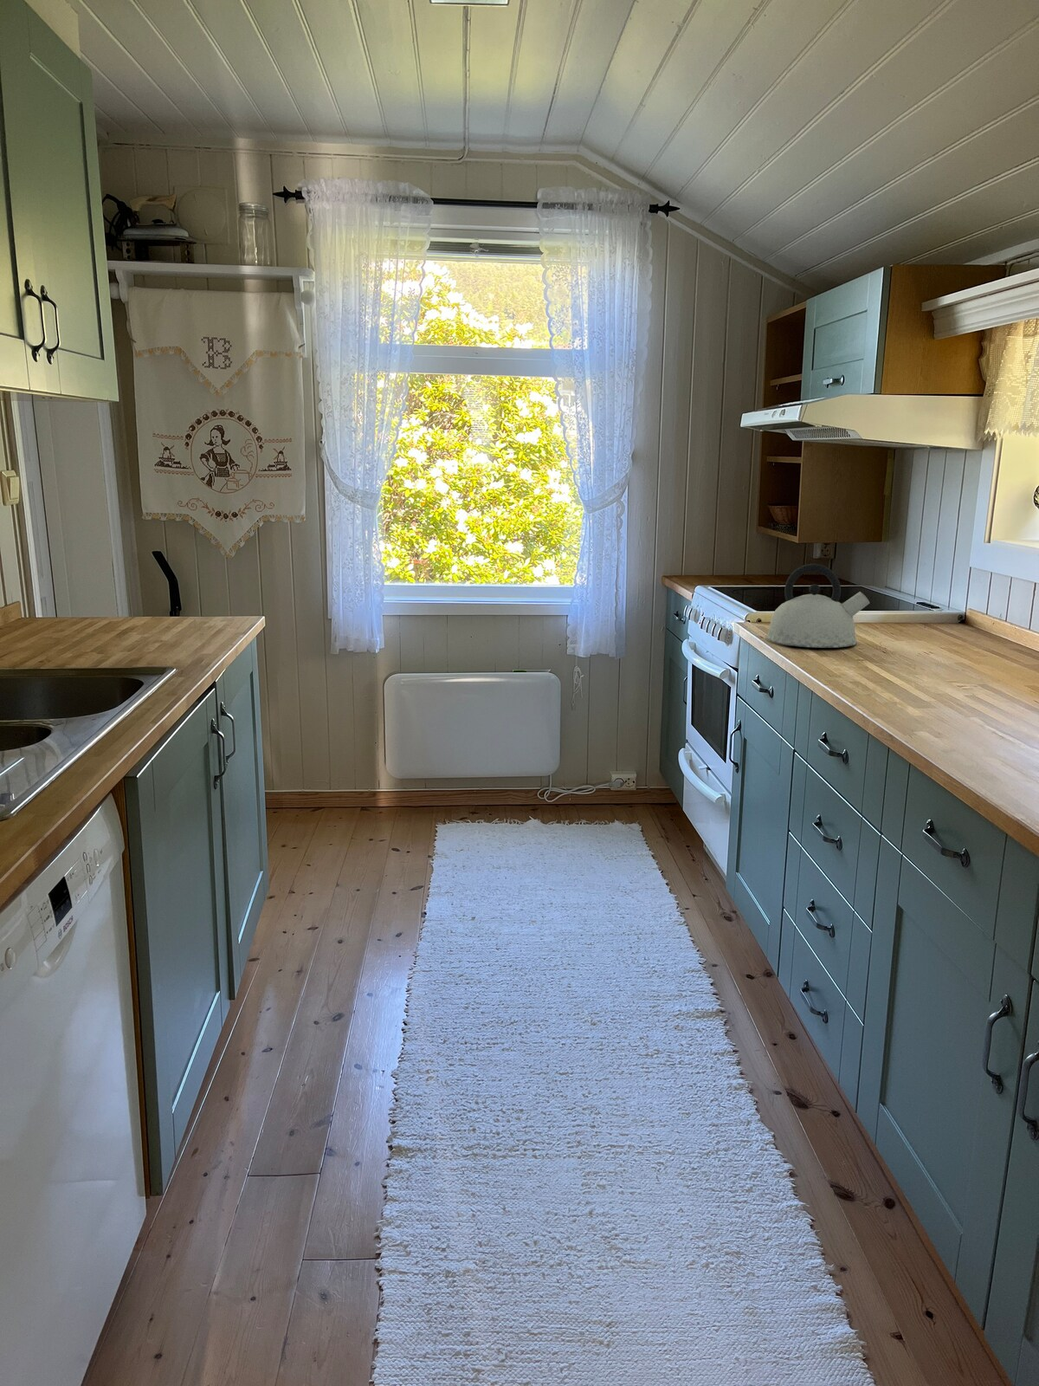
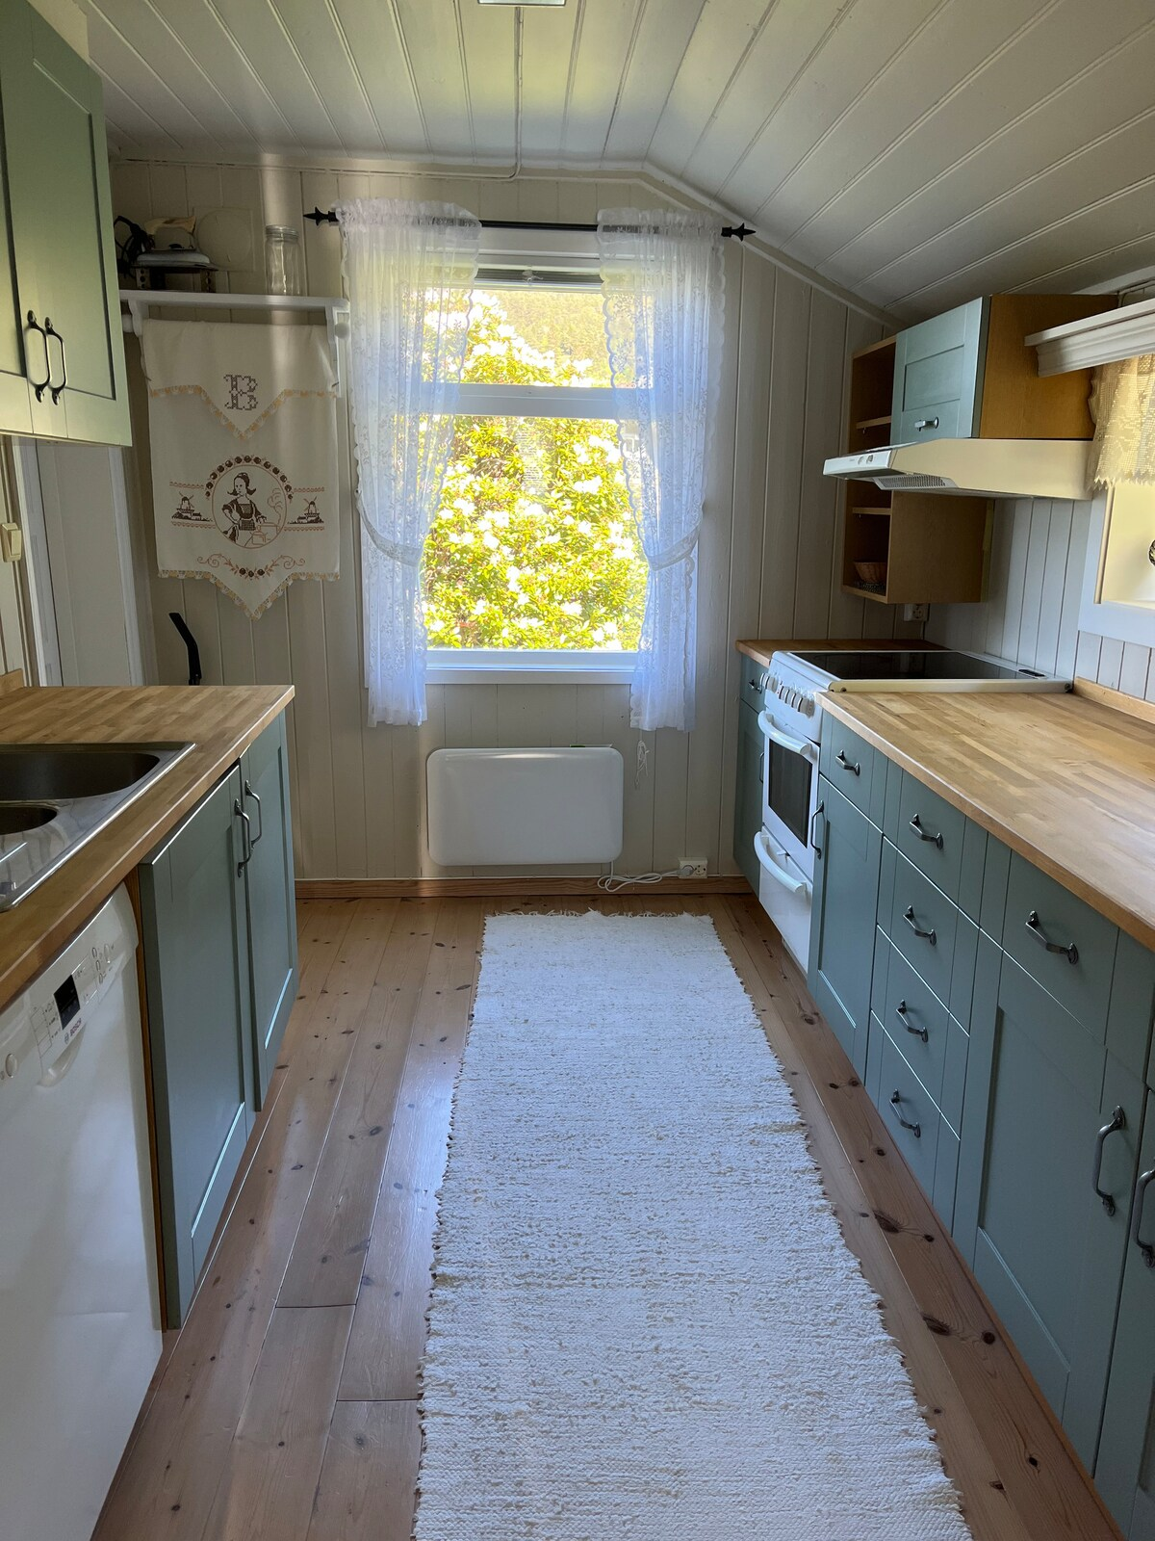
- kettle (817, 602)
